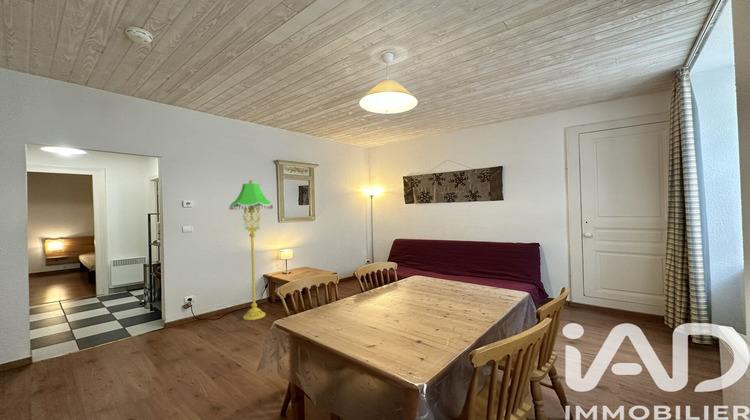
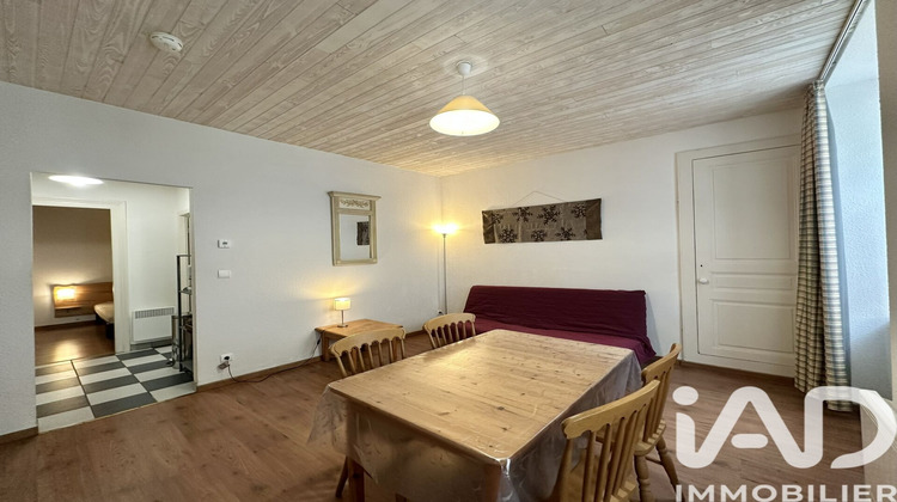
- floor lamp (252, 248)
